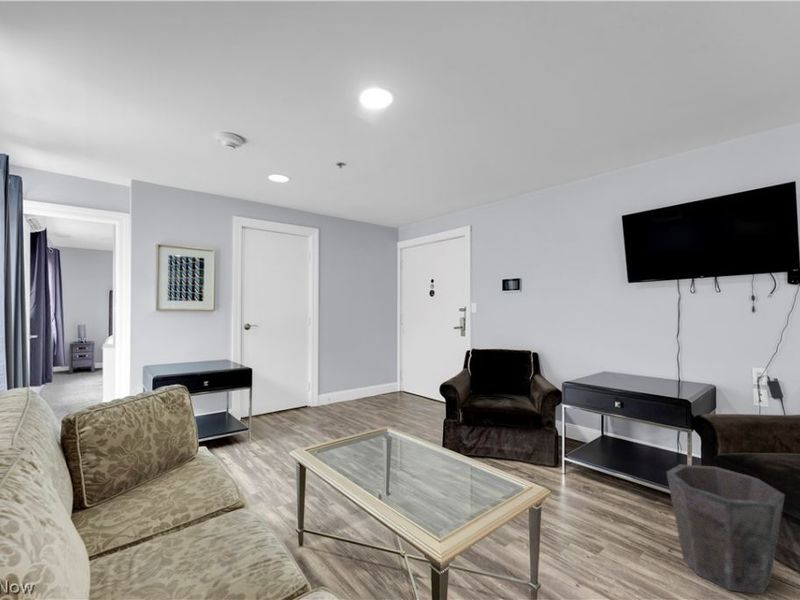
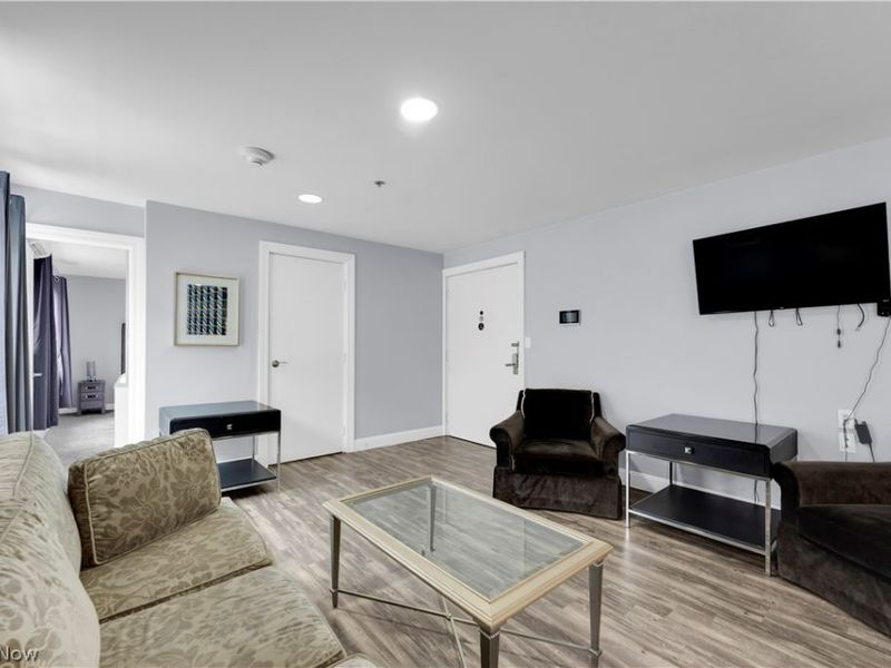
- waste bin (722, 526)
